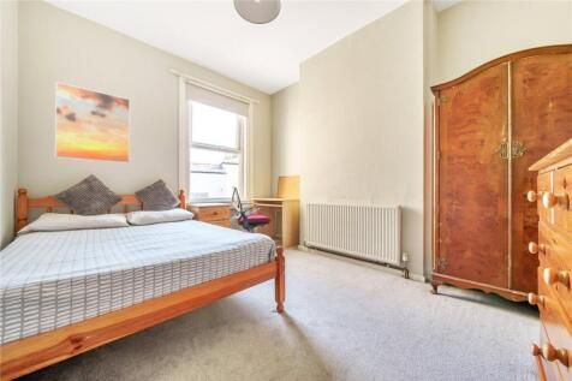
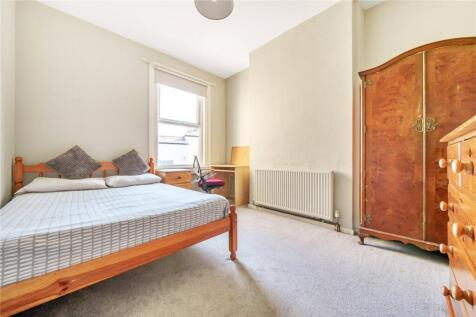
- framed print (95, 125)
